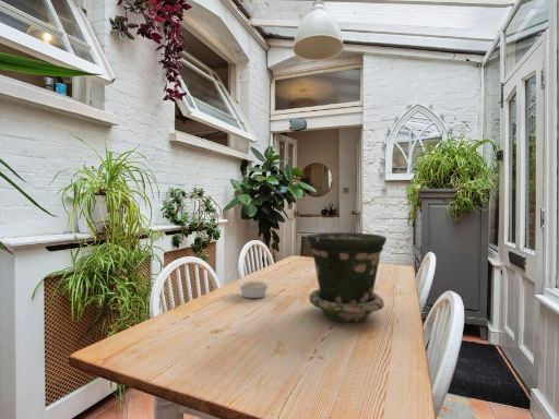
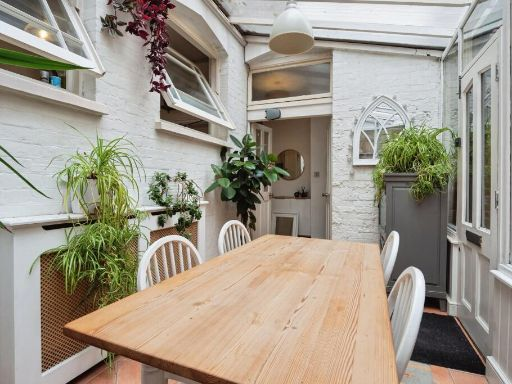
- legume (254, 288)
- flower pot (345, 275)
